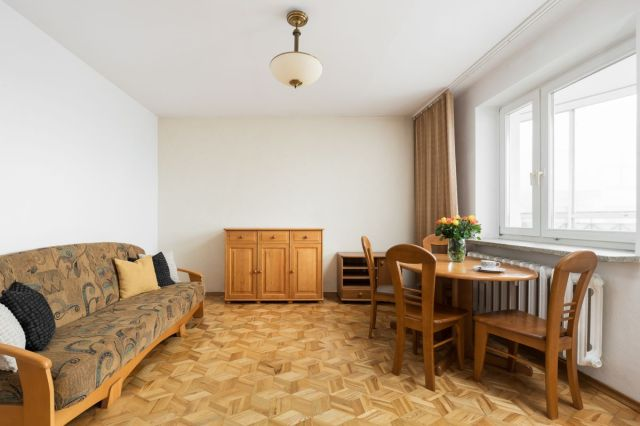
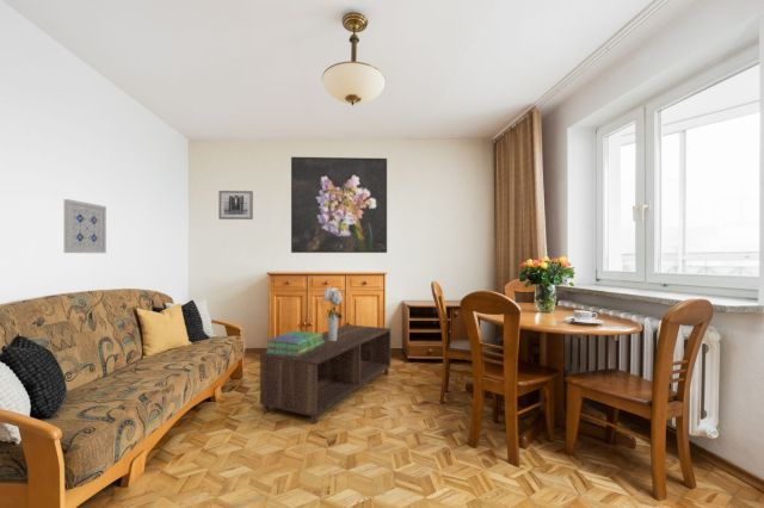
+ wall art (235, 205)
+ wall art (86, 228)
+ bouquet (333, 312)
+ stack of books (295, 342)
+ coffee table (334, 364)
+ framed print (339, 205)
